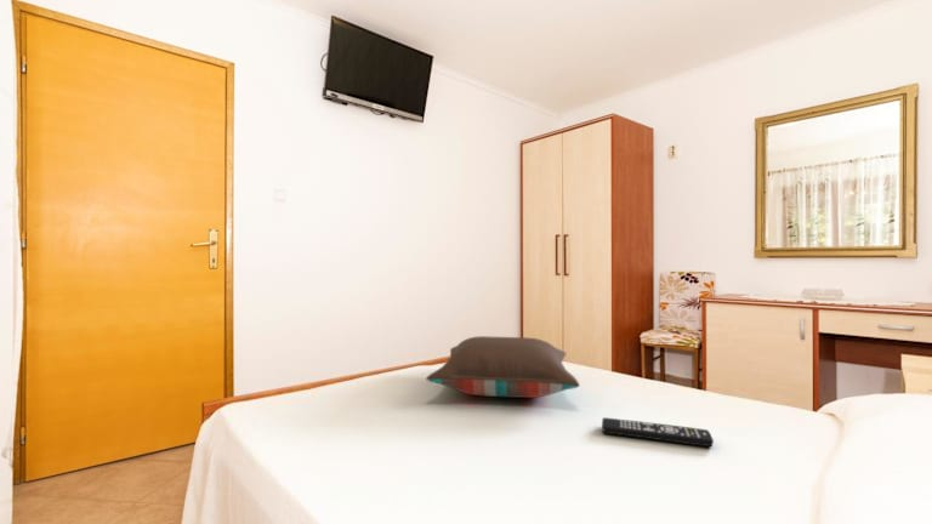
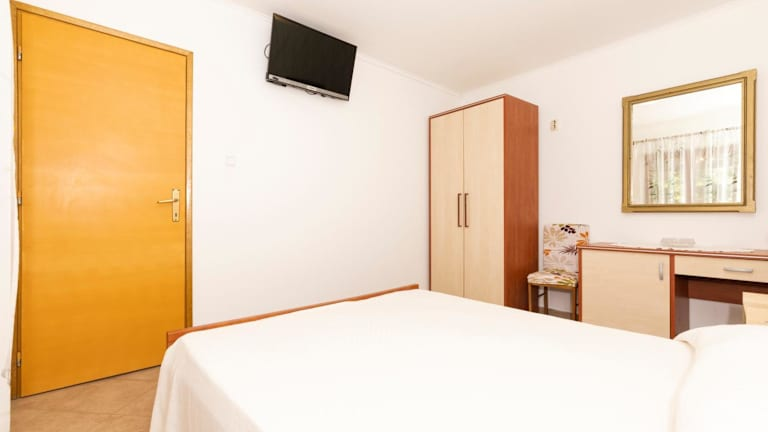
- pillow (504, 364)
- remote control (654, 432)
